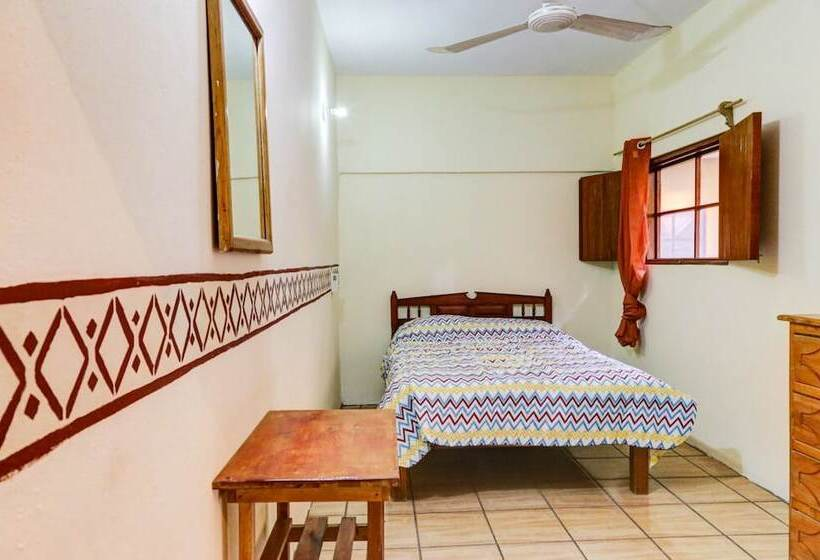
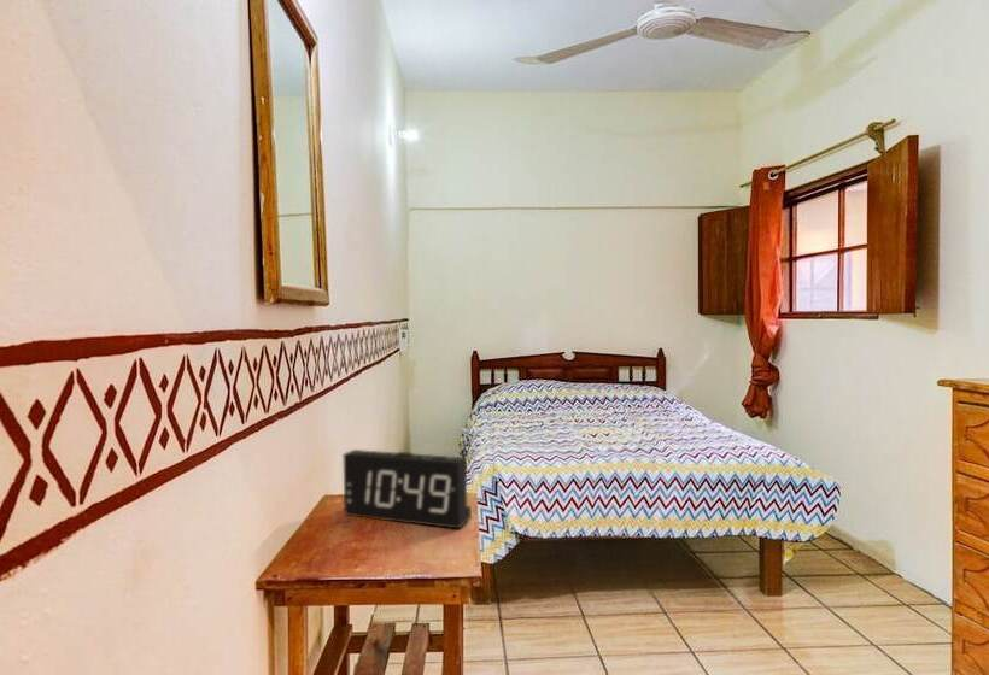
+ alarm clock (405, 485)
